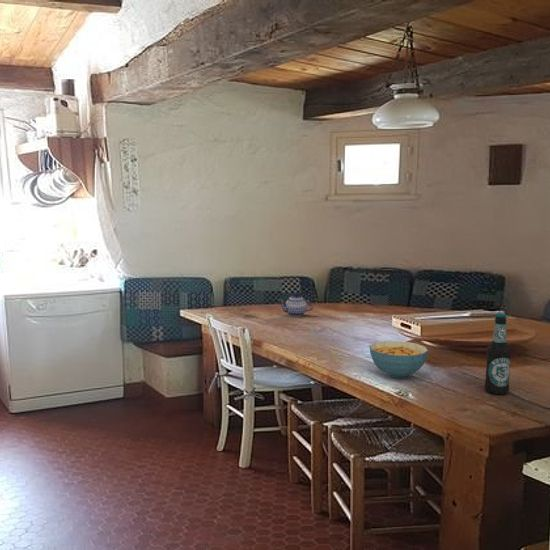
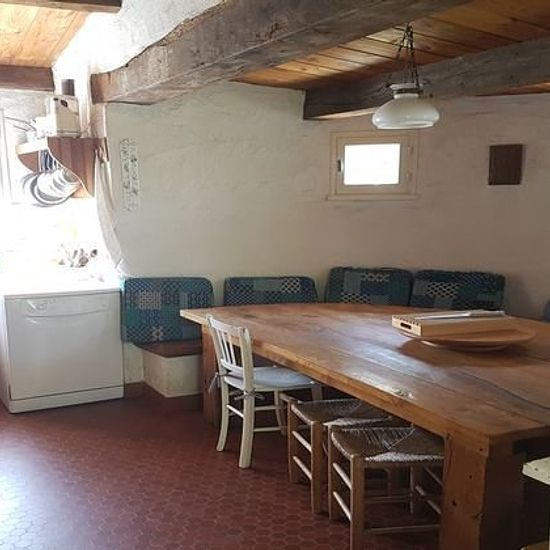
- cereal bowl (397, 361)
- bottle (498, 353)
- teapot (295, 304)
